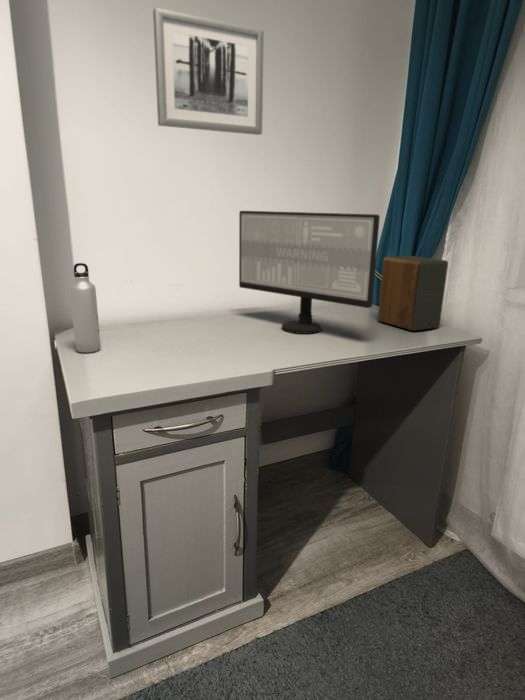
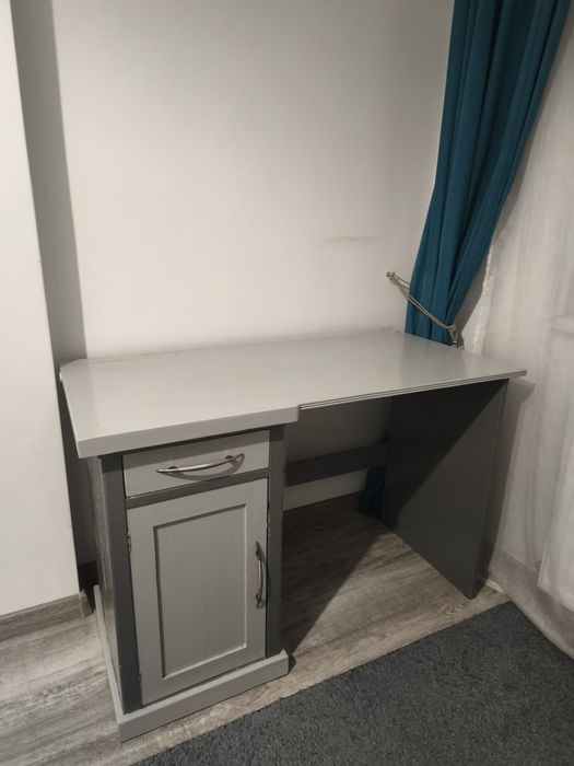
- water bottle (84, 307)
- speaker (411, 292)
- computer monitor (303, 272)
- wall art (211, 76)
